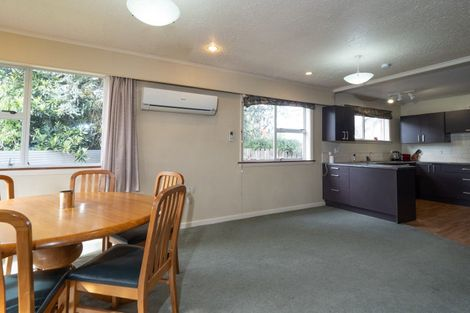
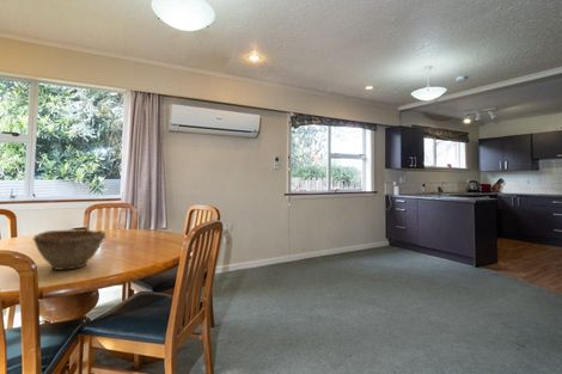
+ bowl (71, 249)
